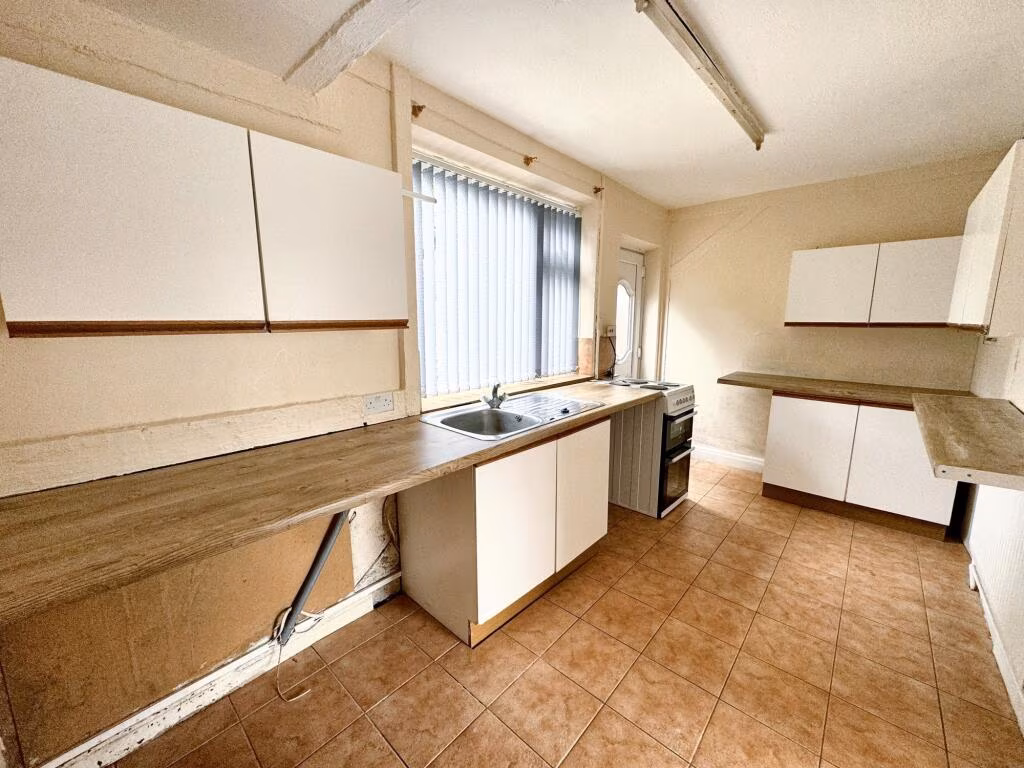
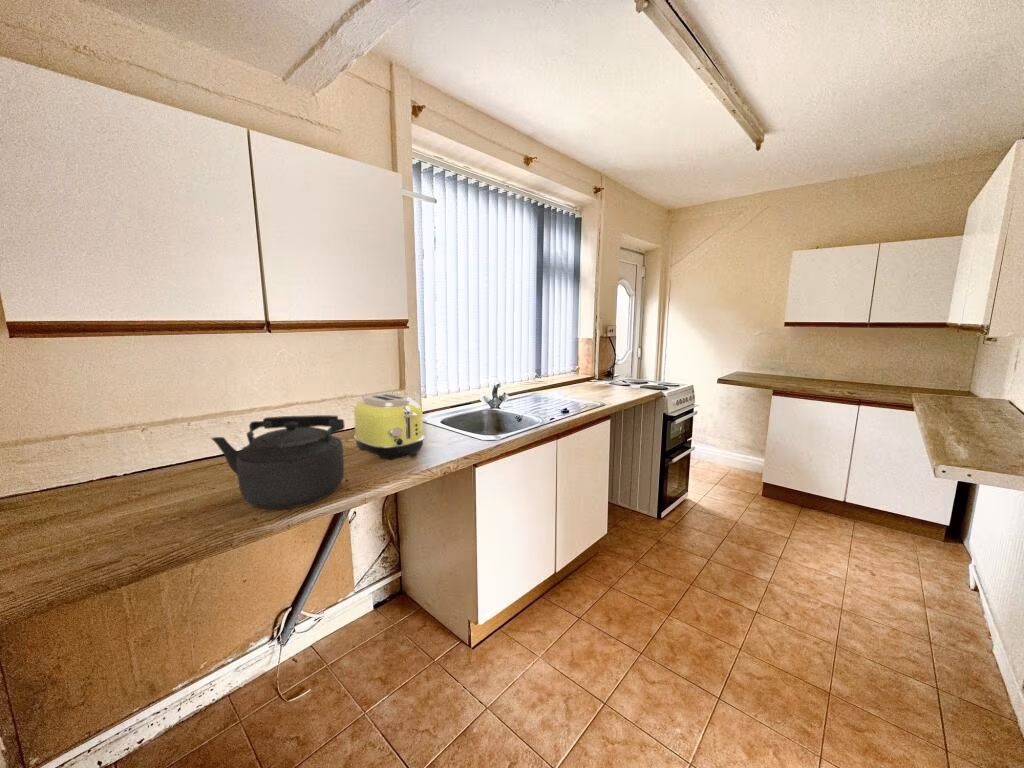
+ toaster (390, 424)
+ kettle (290, 457)
